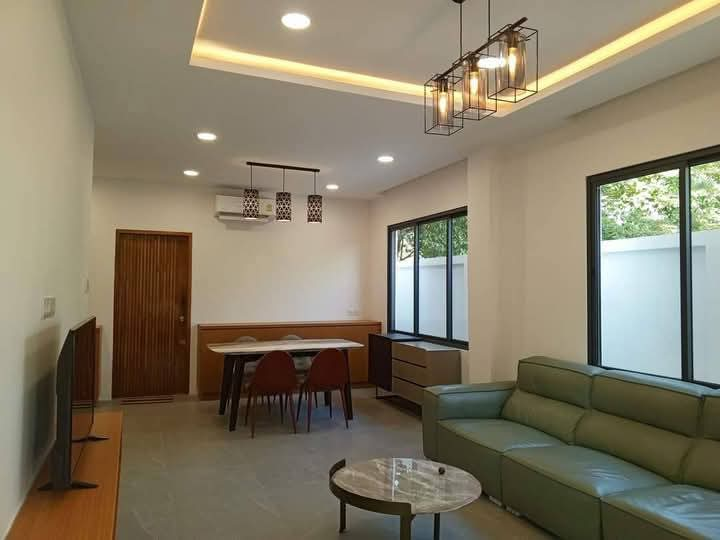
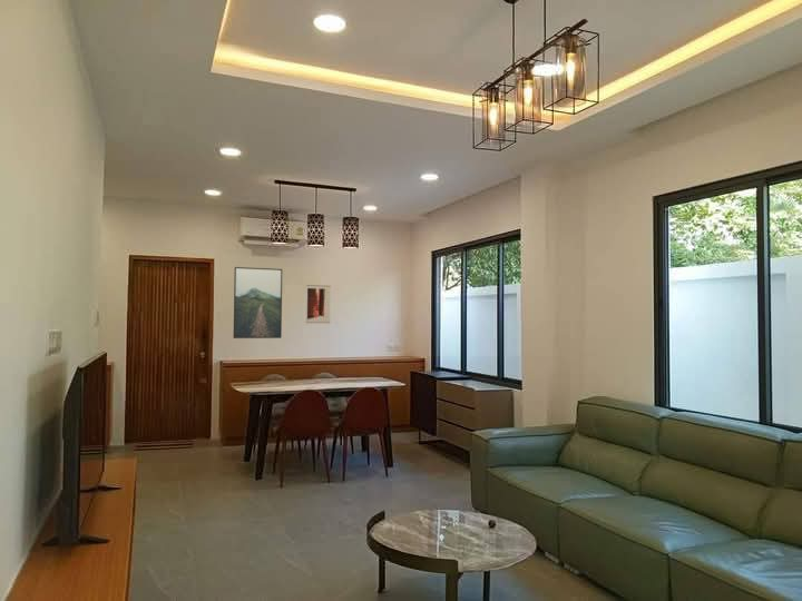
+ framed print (257, 303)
+ wall art (317, 304)
